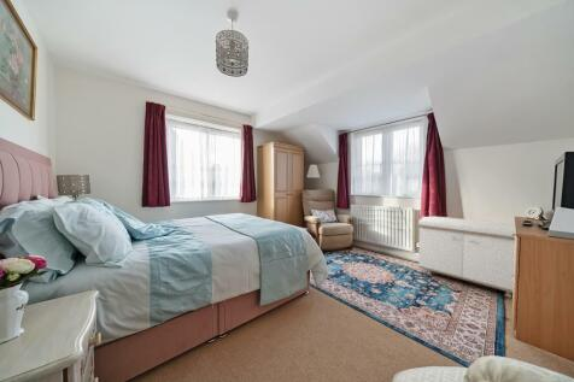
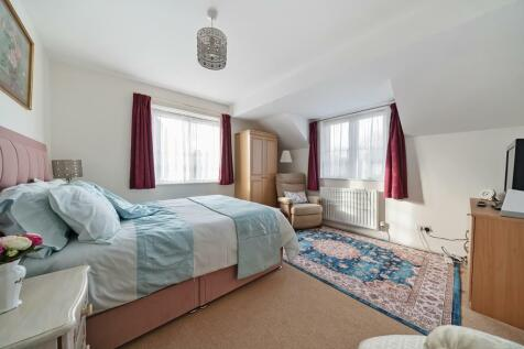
- storage bench (468, 251)
